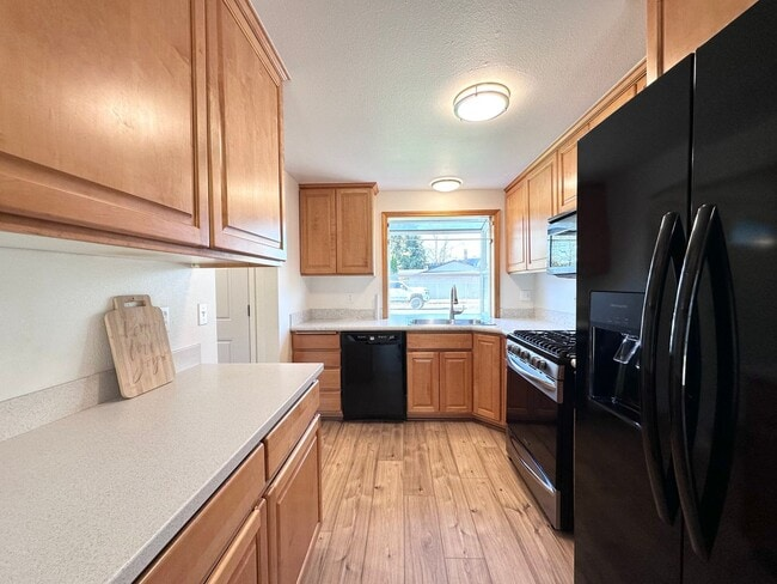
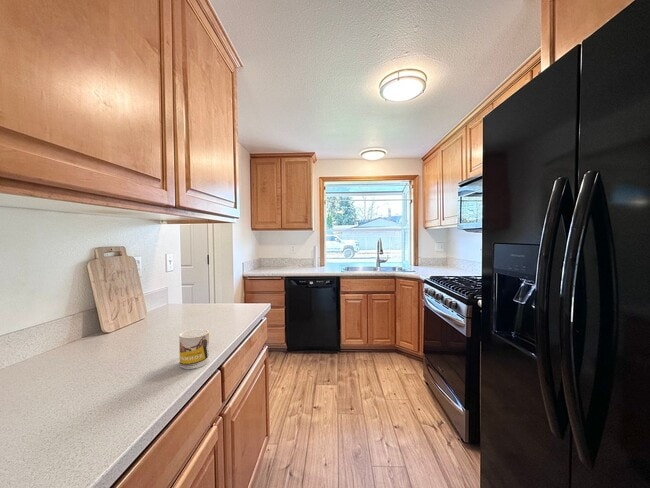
+ mug (195, 345)
